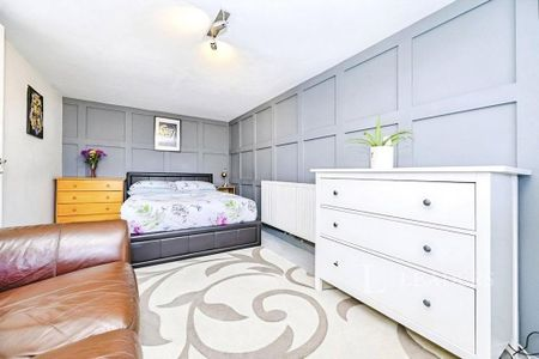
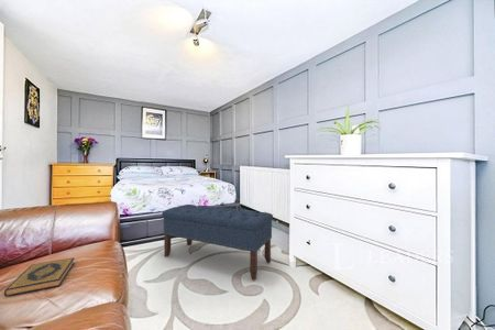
+ bench (216, 234)
+ hardback book (44, 274)
